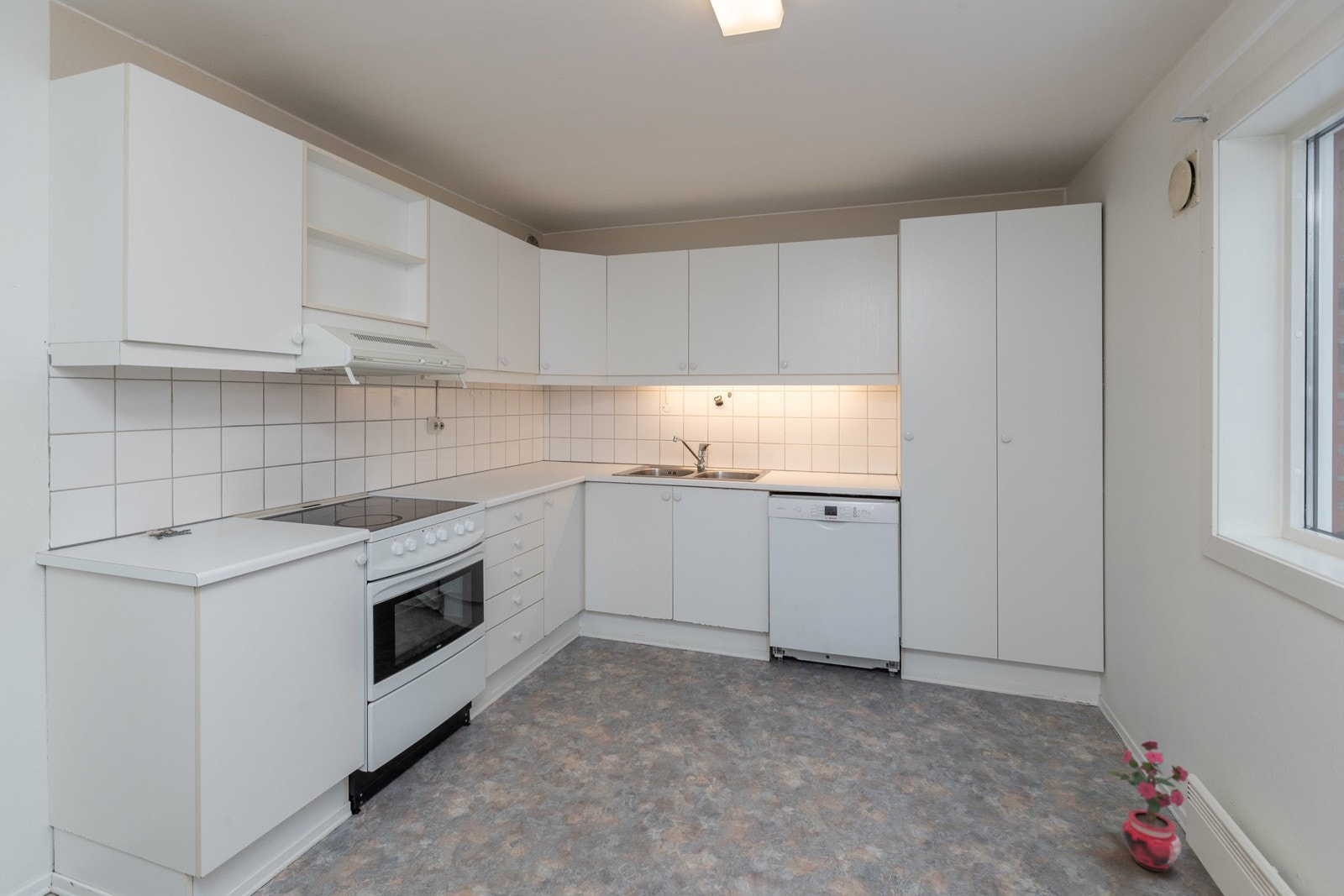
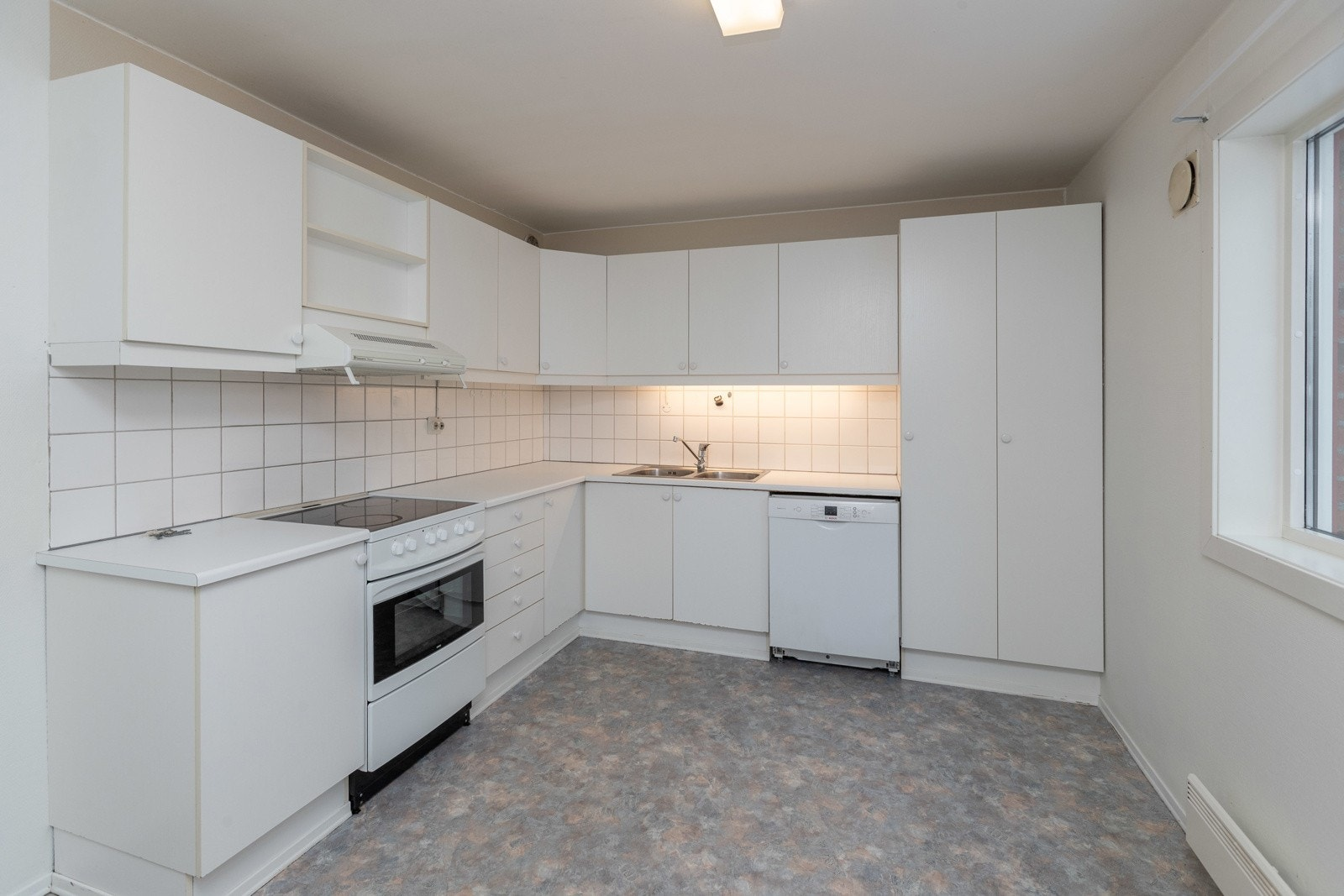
- potted plant (1147, 801)
